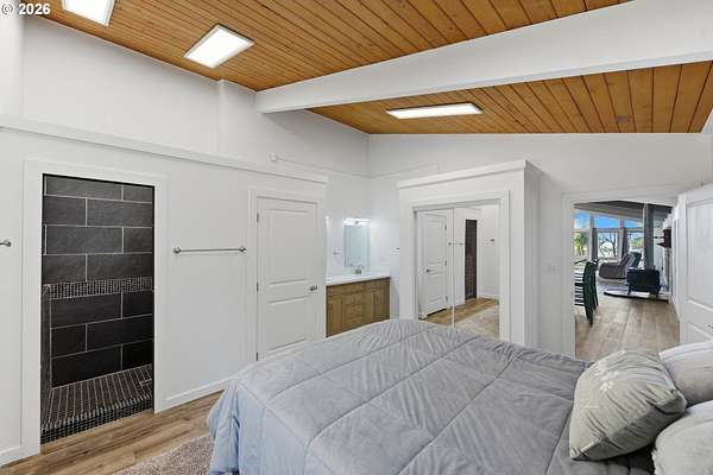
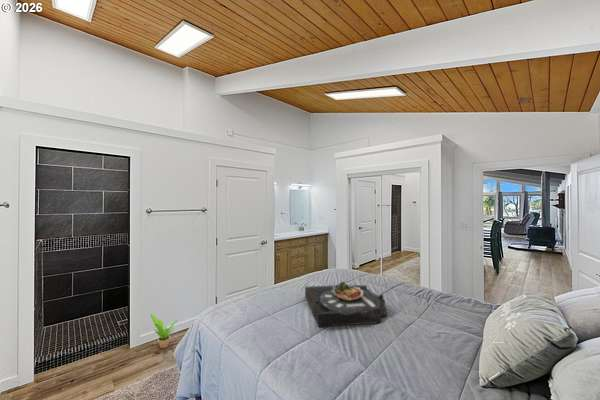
+ serving tray (345, 295)
+ potted plant (164, 331)
